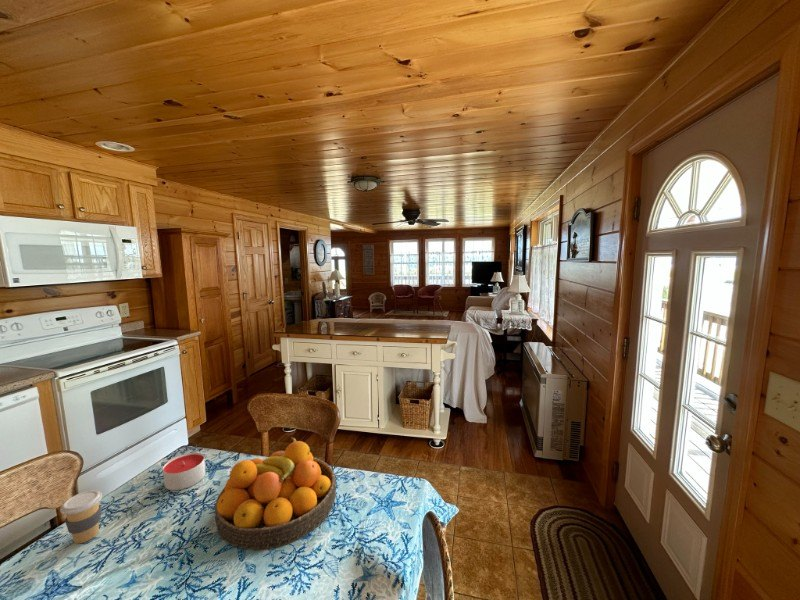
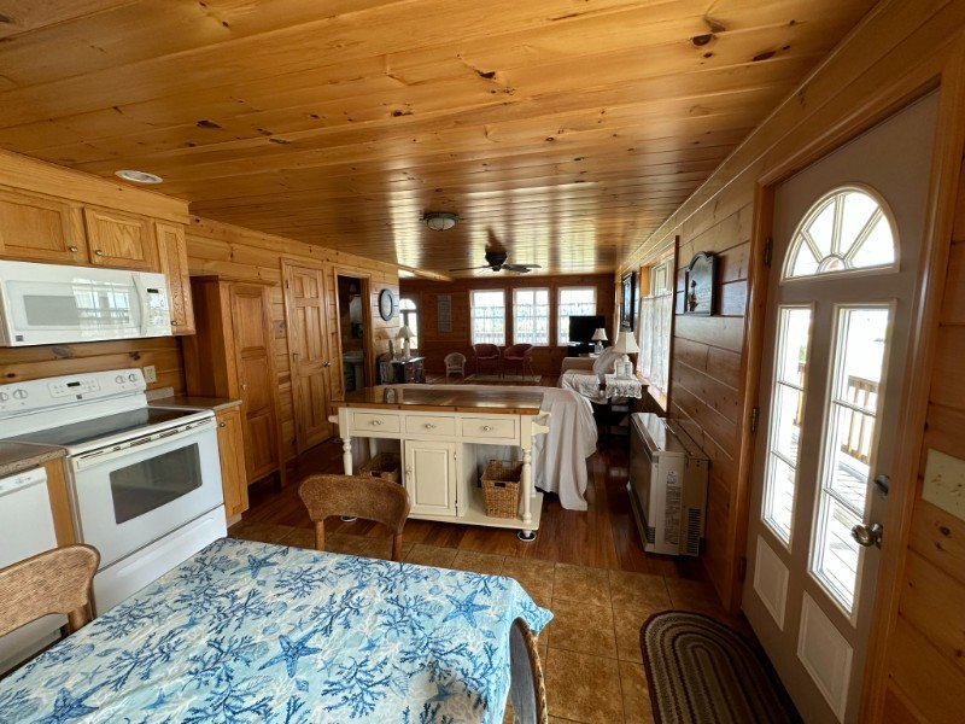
- fruit bowl (278, 479)
- candle (184, 470)
- coffee cup (83, 517)
